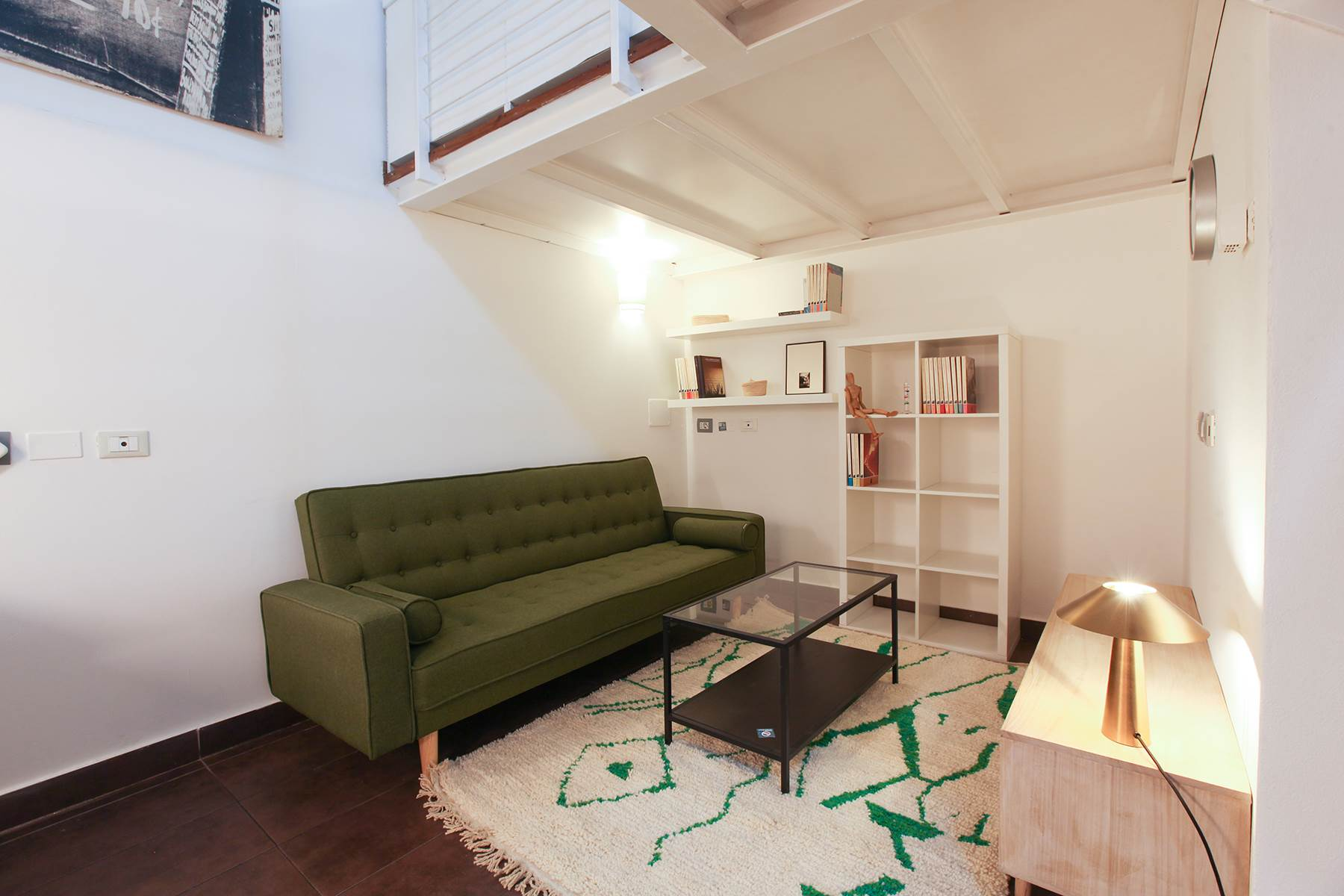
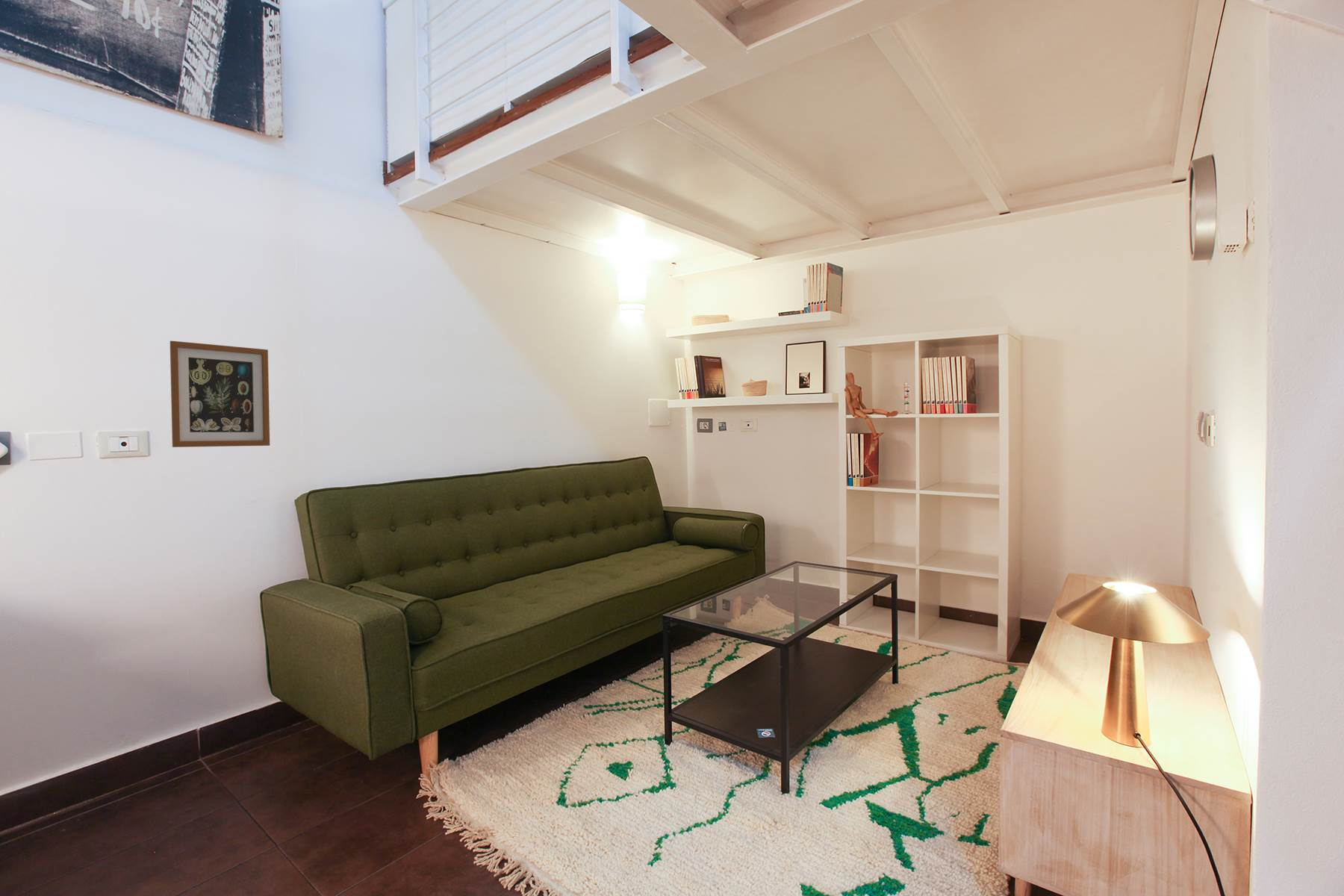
+ wall art (222, 396)
